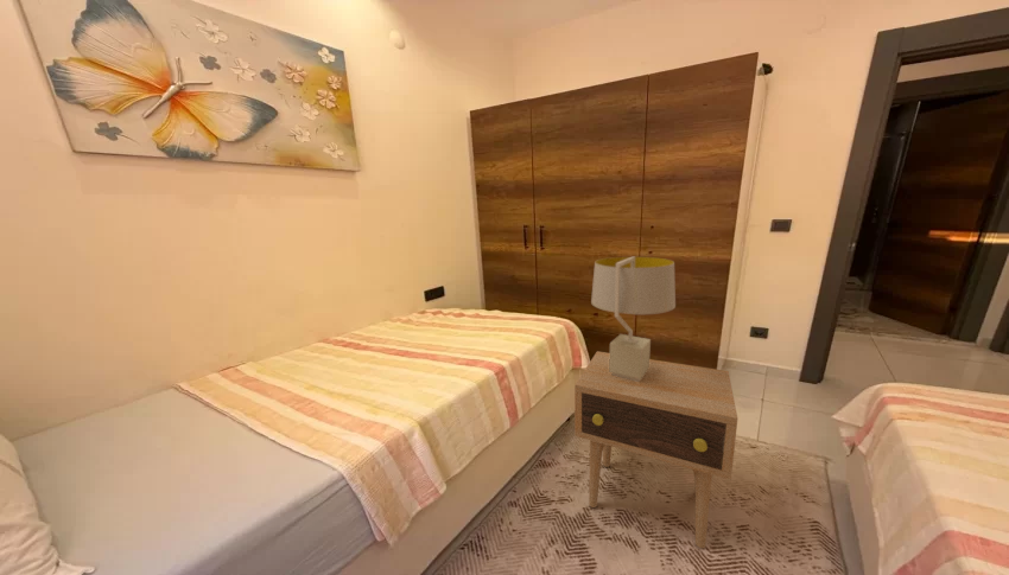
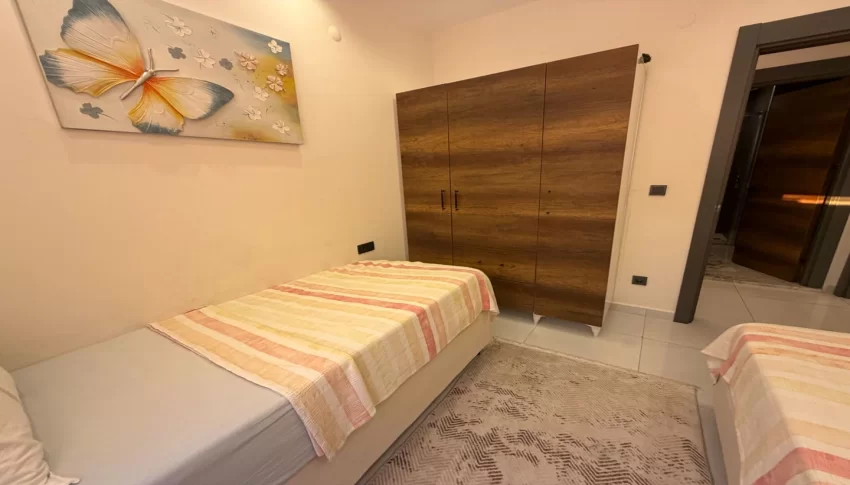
- side table (649, 442)
- table lamp (630, 313)
